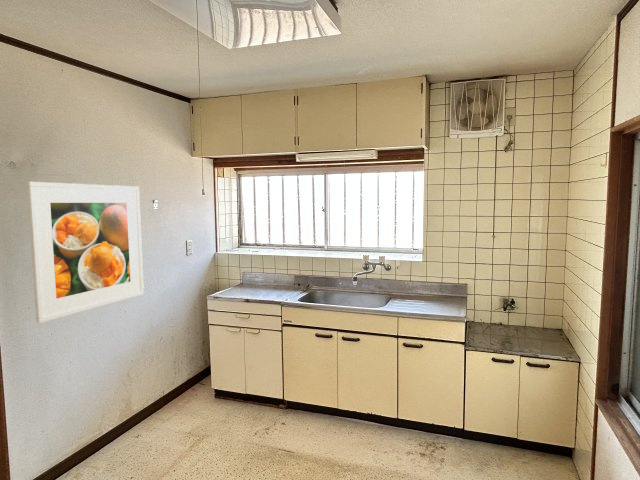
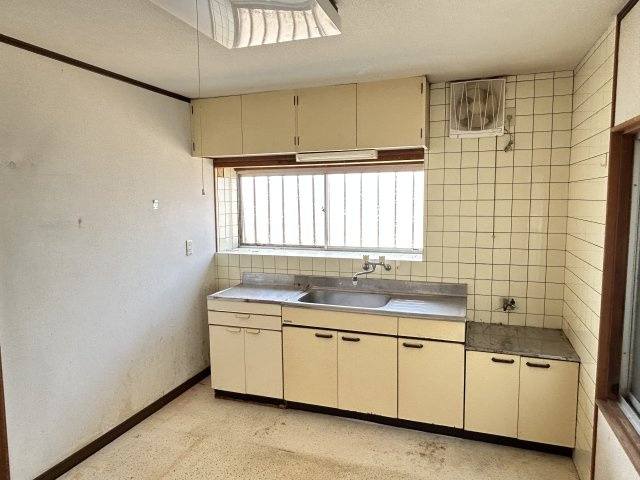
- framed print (93, 246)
